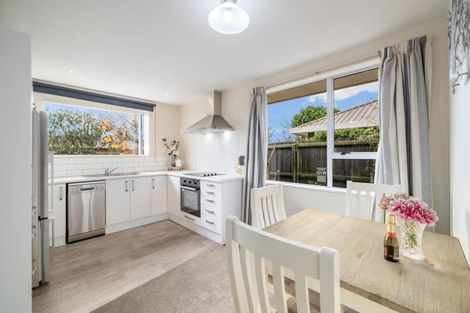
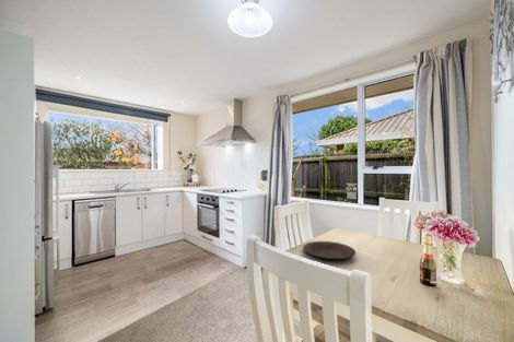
+ plate (328, 250)
